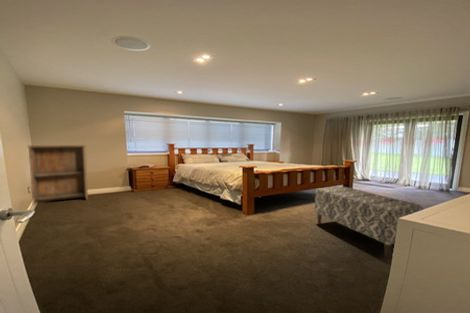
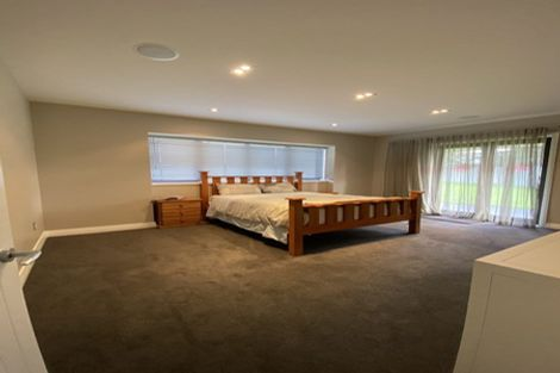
- bench (360, 215)
- bookshelf (60, 173)
